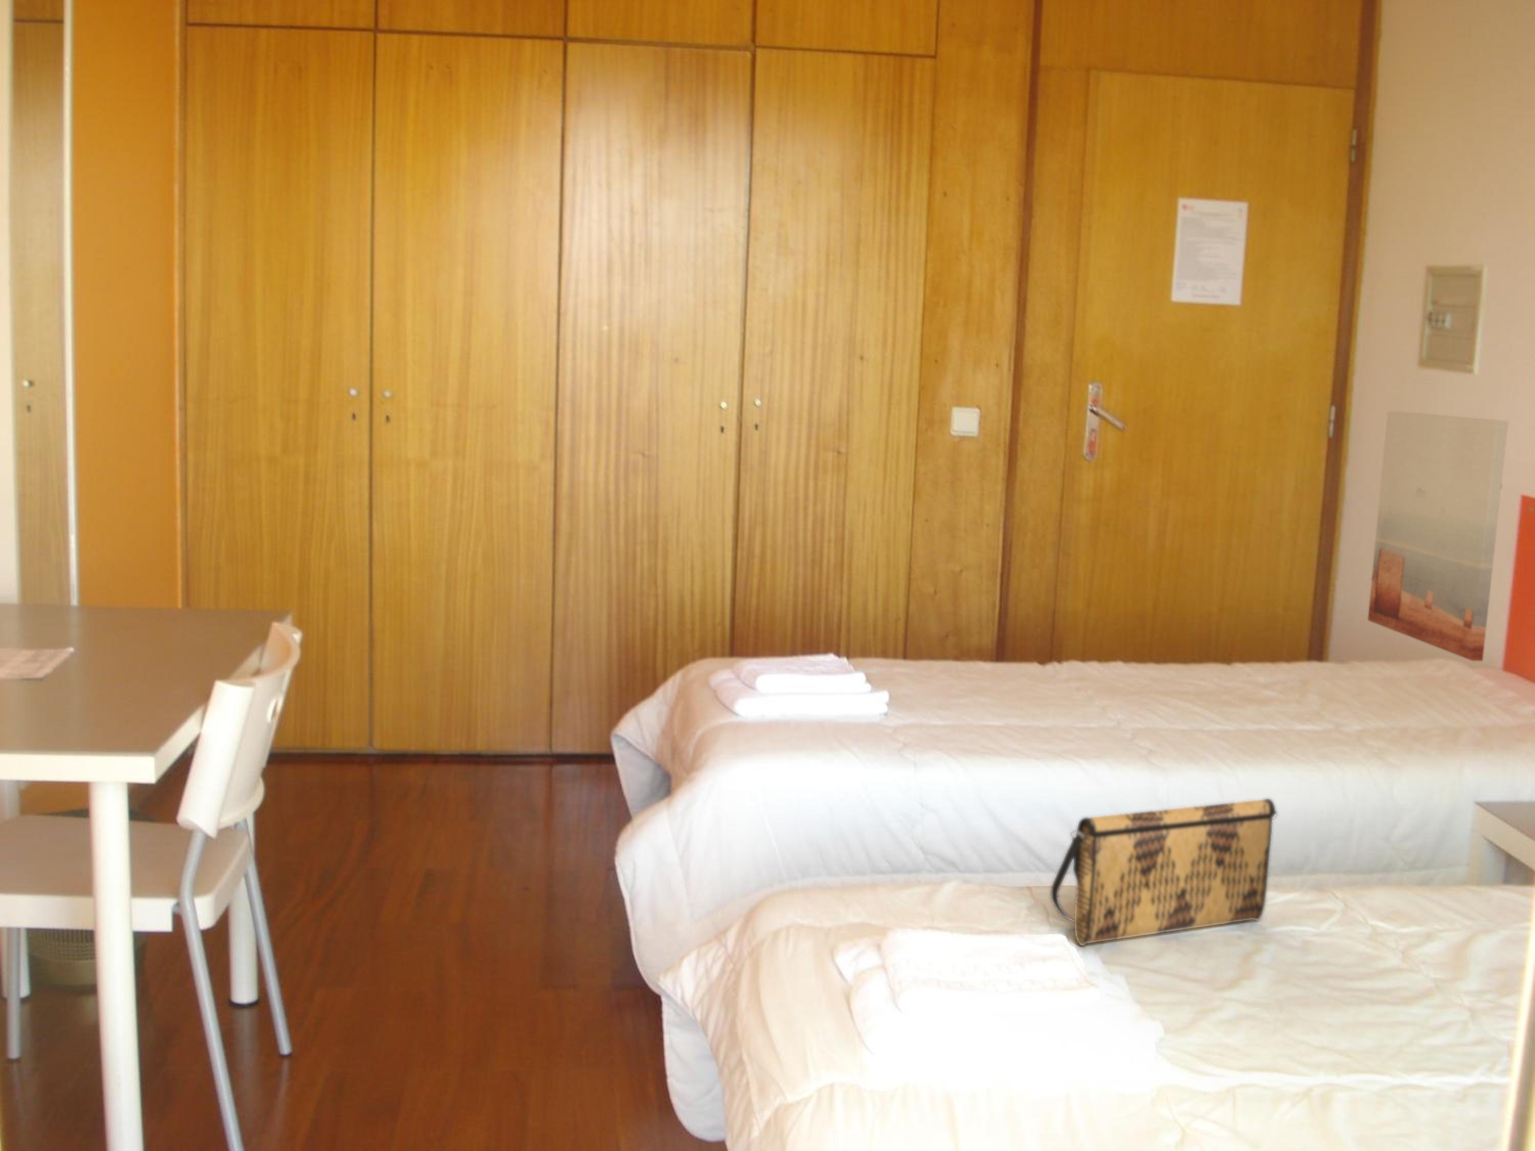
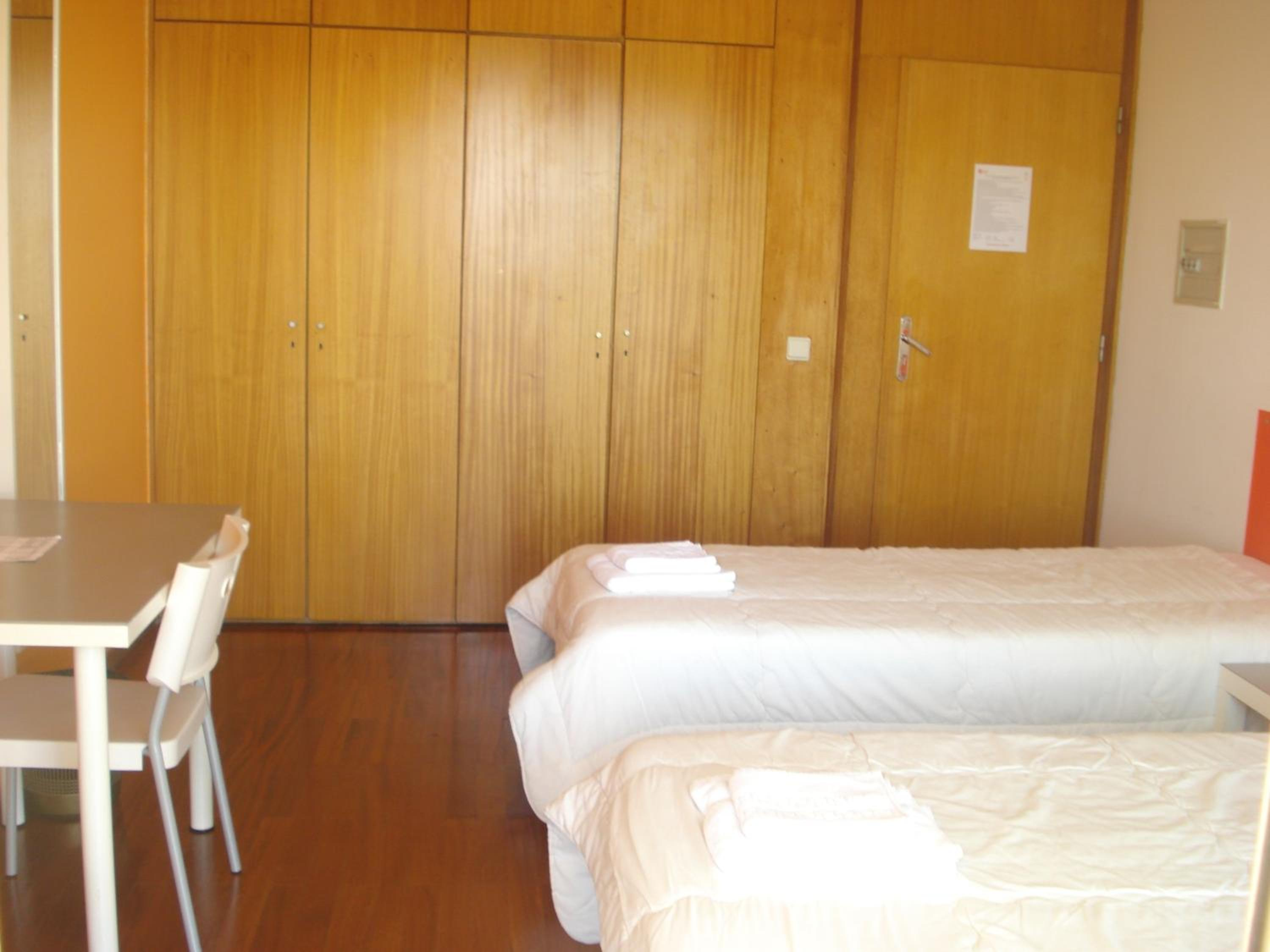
- wall art (1432, 528)
- shoulder bag (1162, 864)
